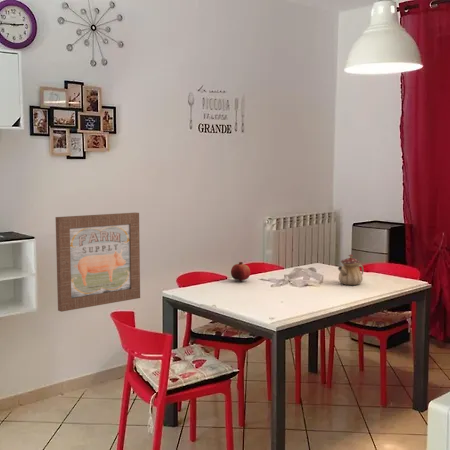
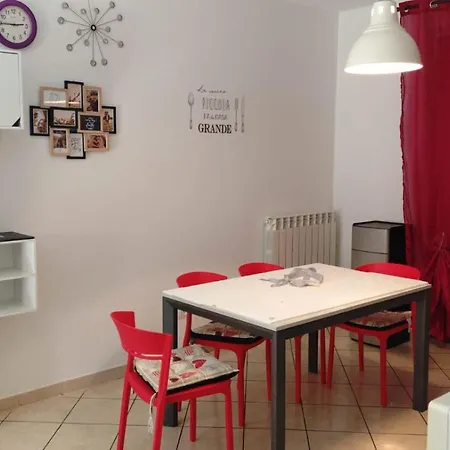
- wall art (100, 259)
- fruit (240, 271)
- teapot (351, 268)
